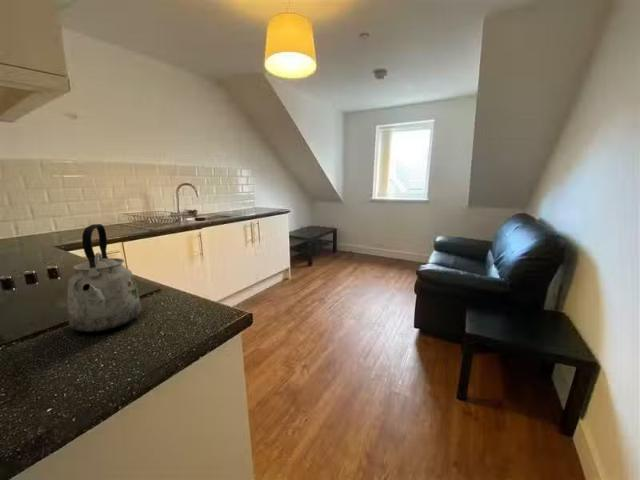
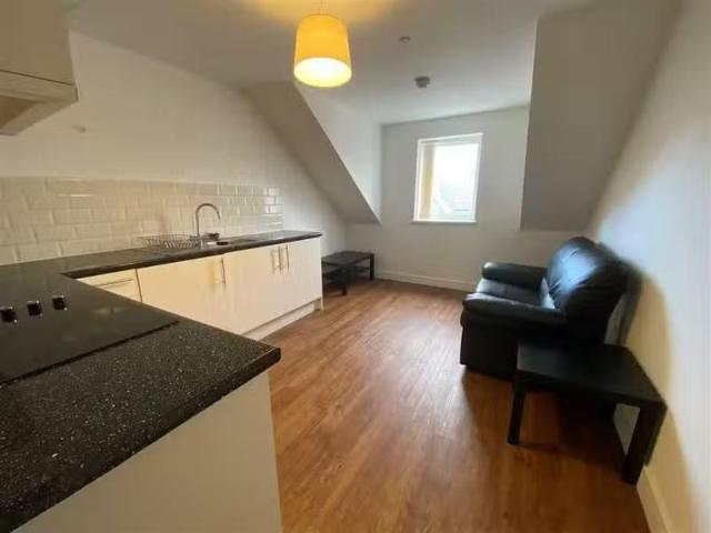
- kettle (98, 278)
